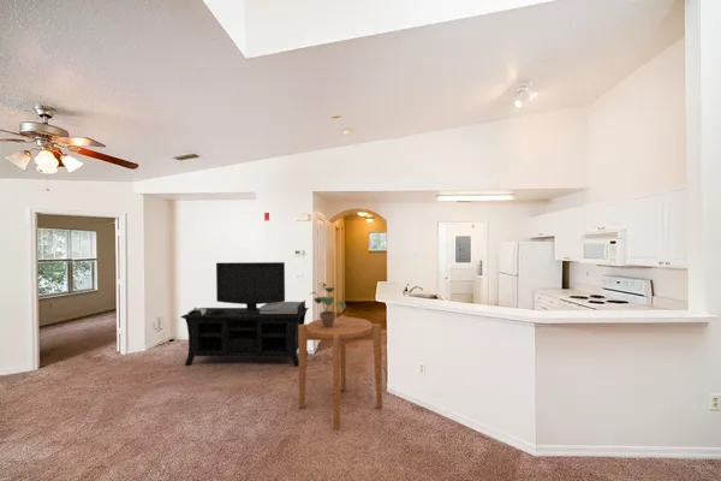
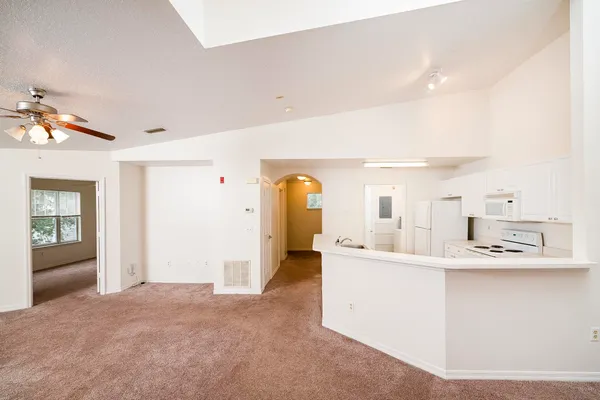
- round table (339, 366)
- potted plant (327, 307)
- media console (248, 310)
